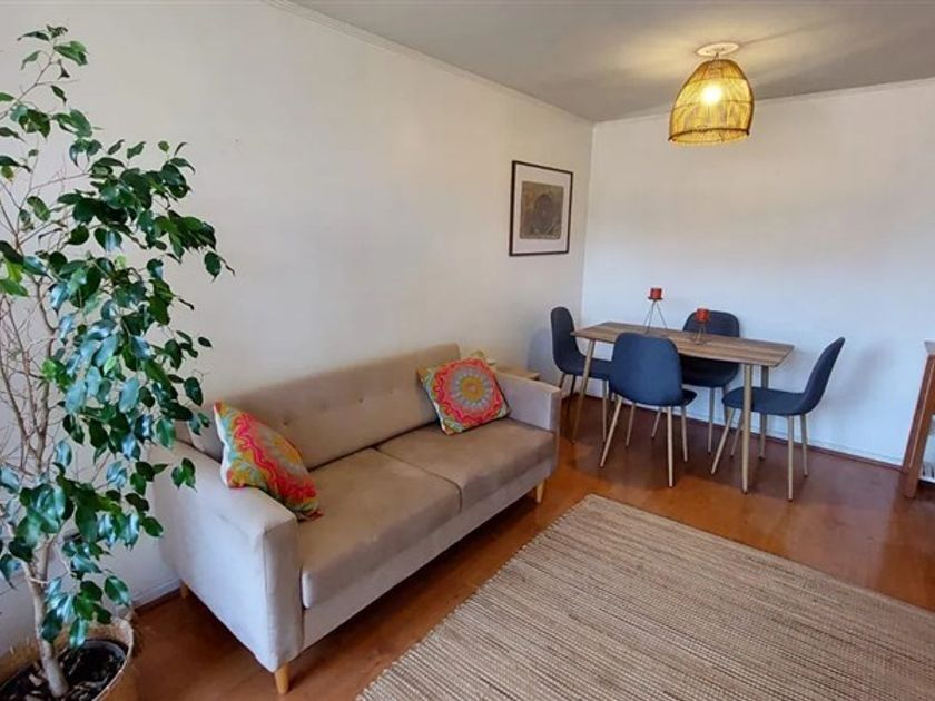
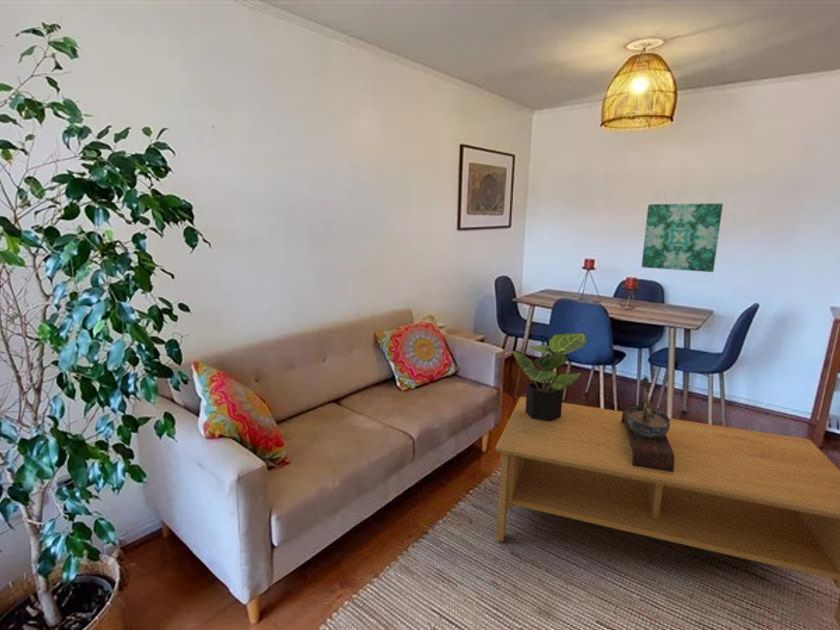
+ wall art (680, 237)
+ potted plant (552, 376)
+ coffee table (652, 489)
+ bonsai tree (649, 408)
